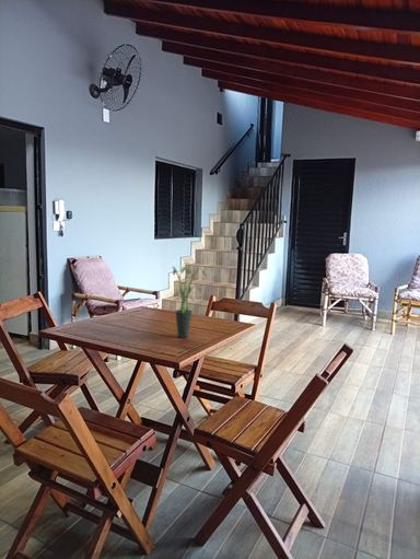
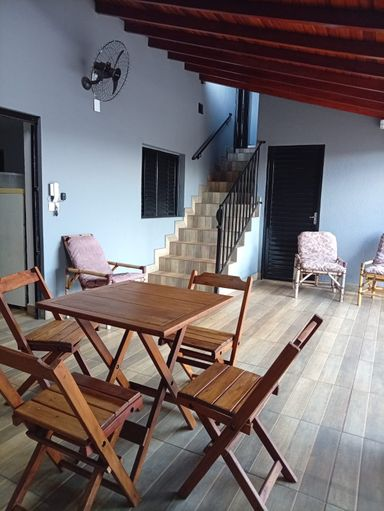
- potted plant (187, 299)
